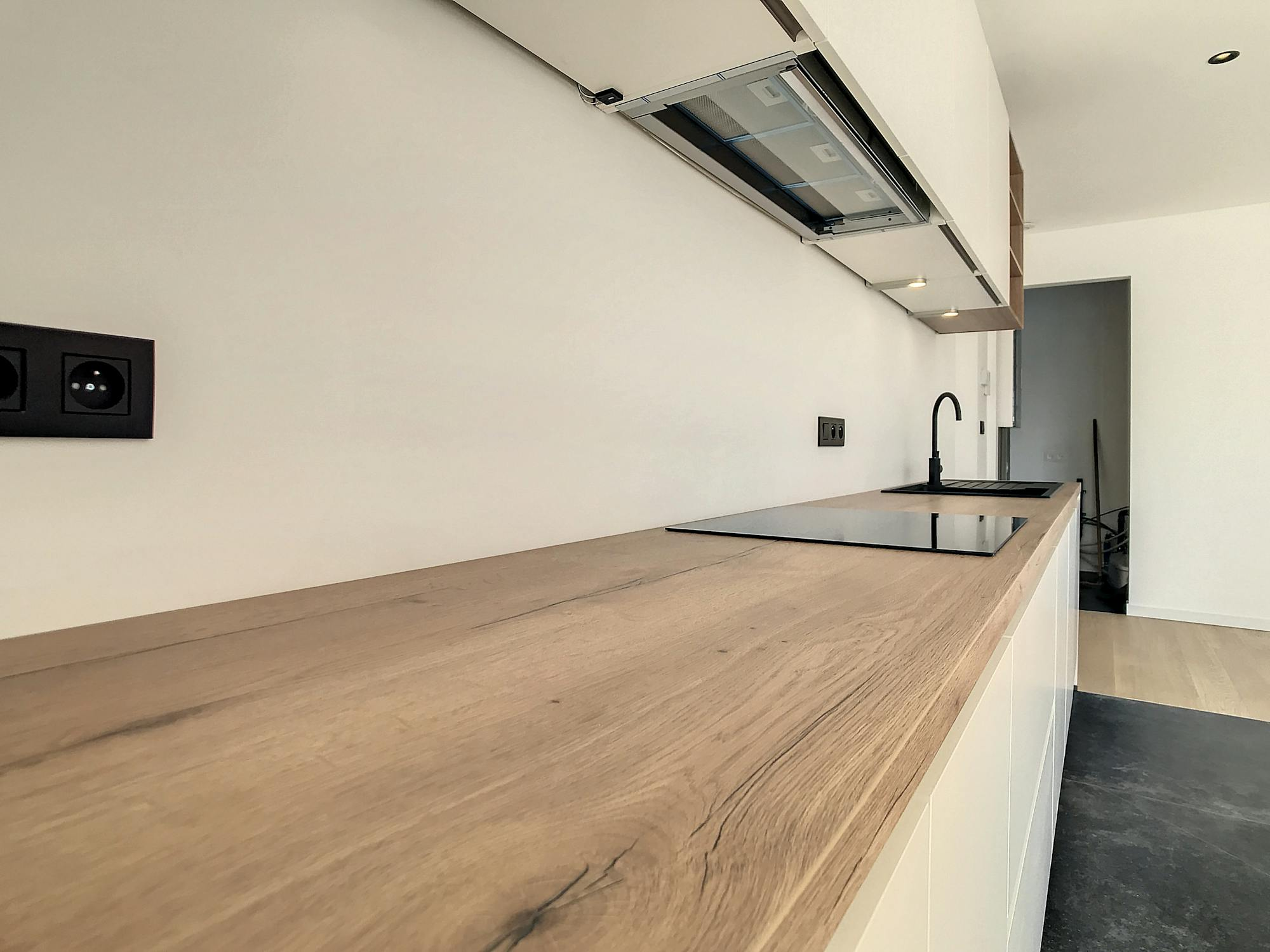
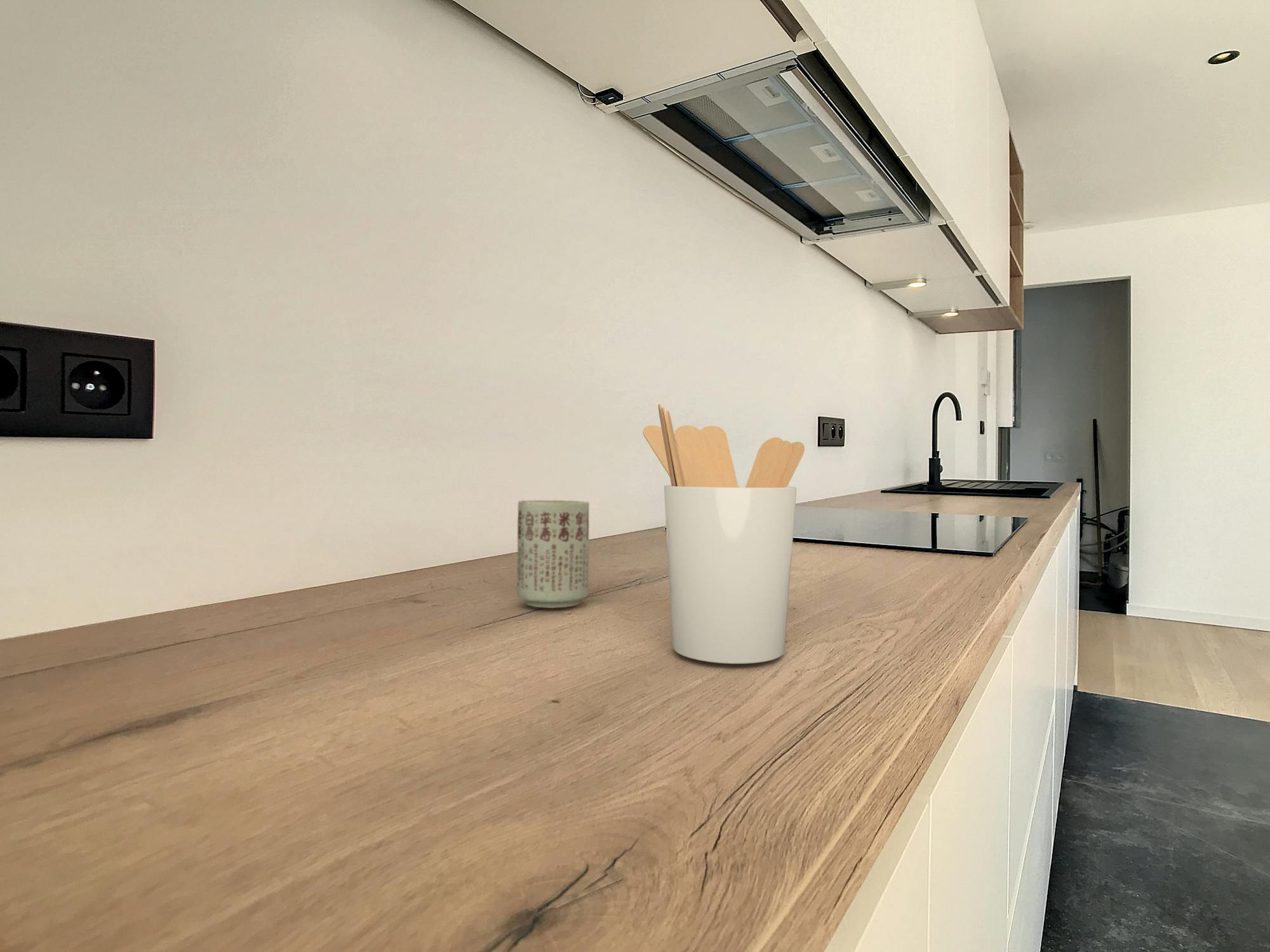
+ utensil holder (712, 525)
+ cup (553, 552)
